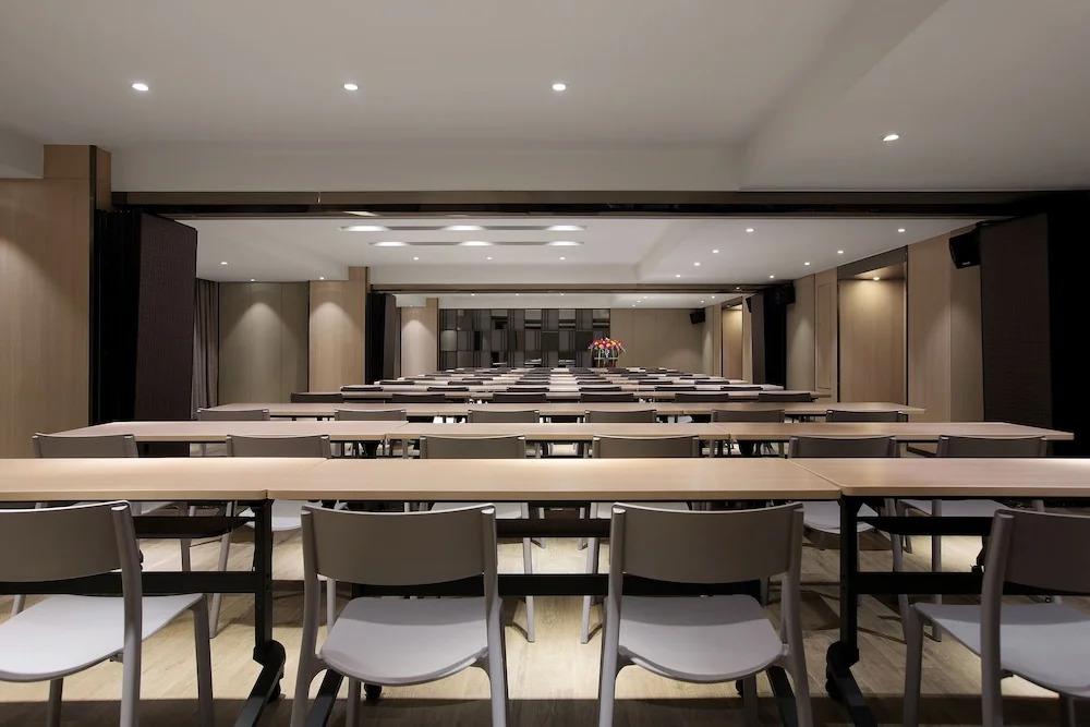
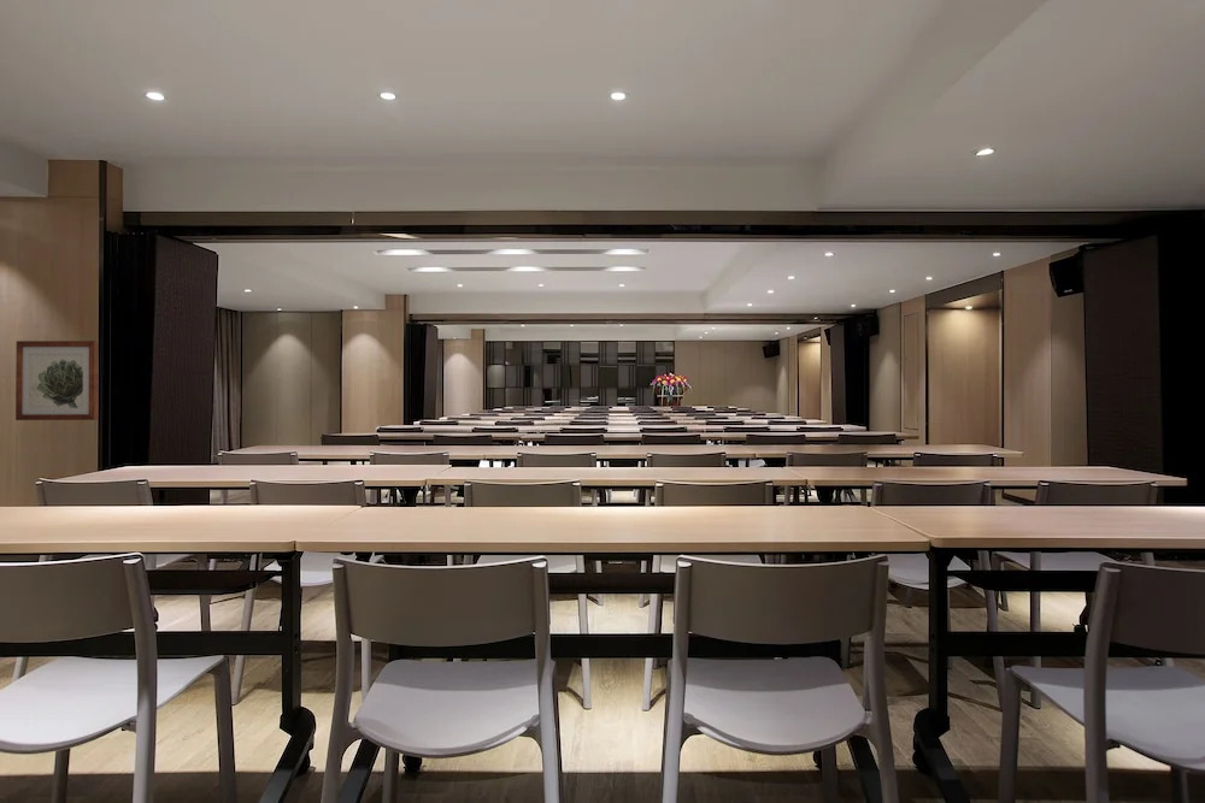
+ wall art (57, 380)
